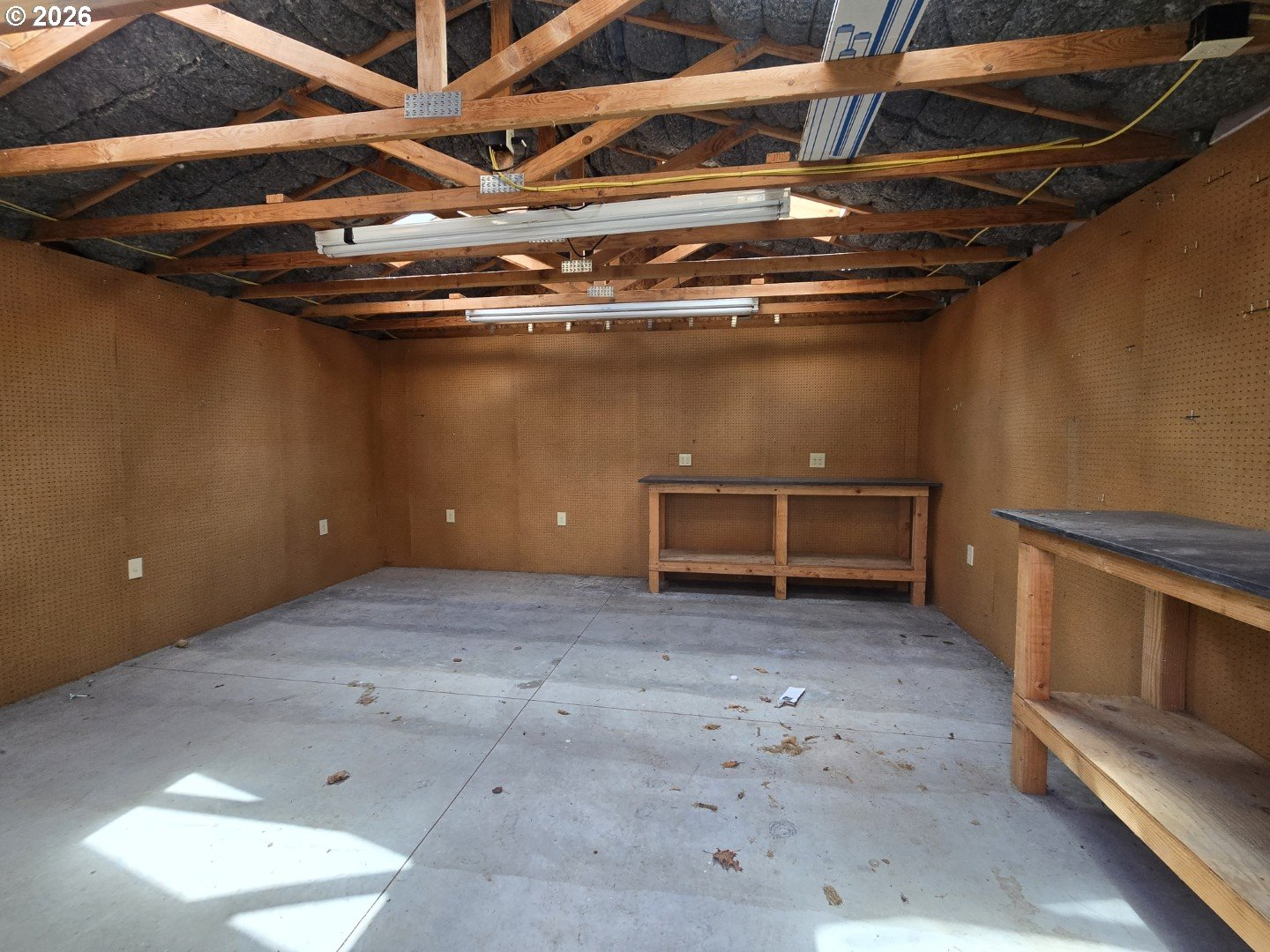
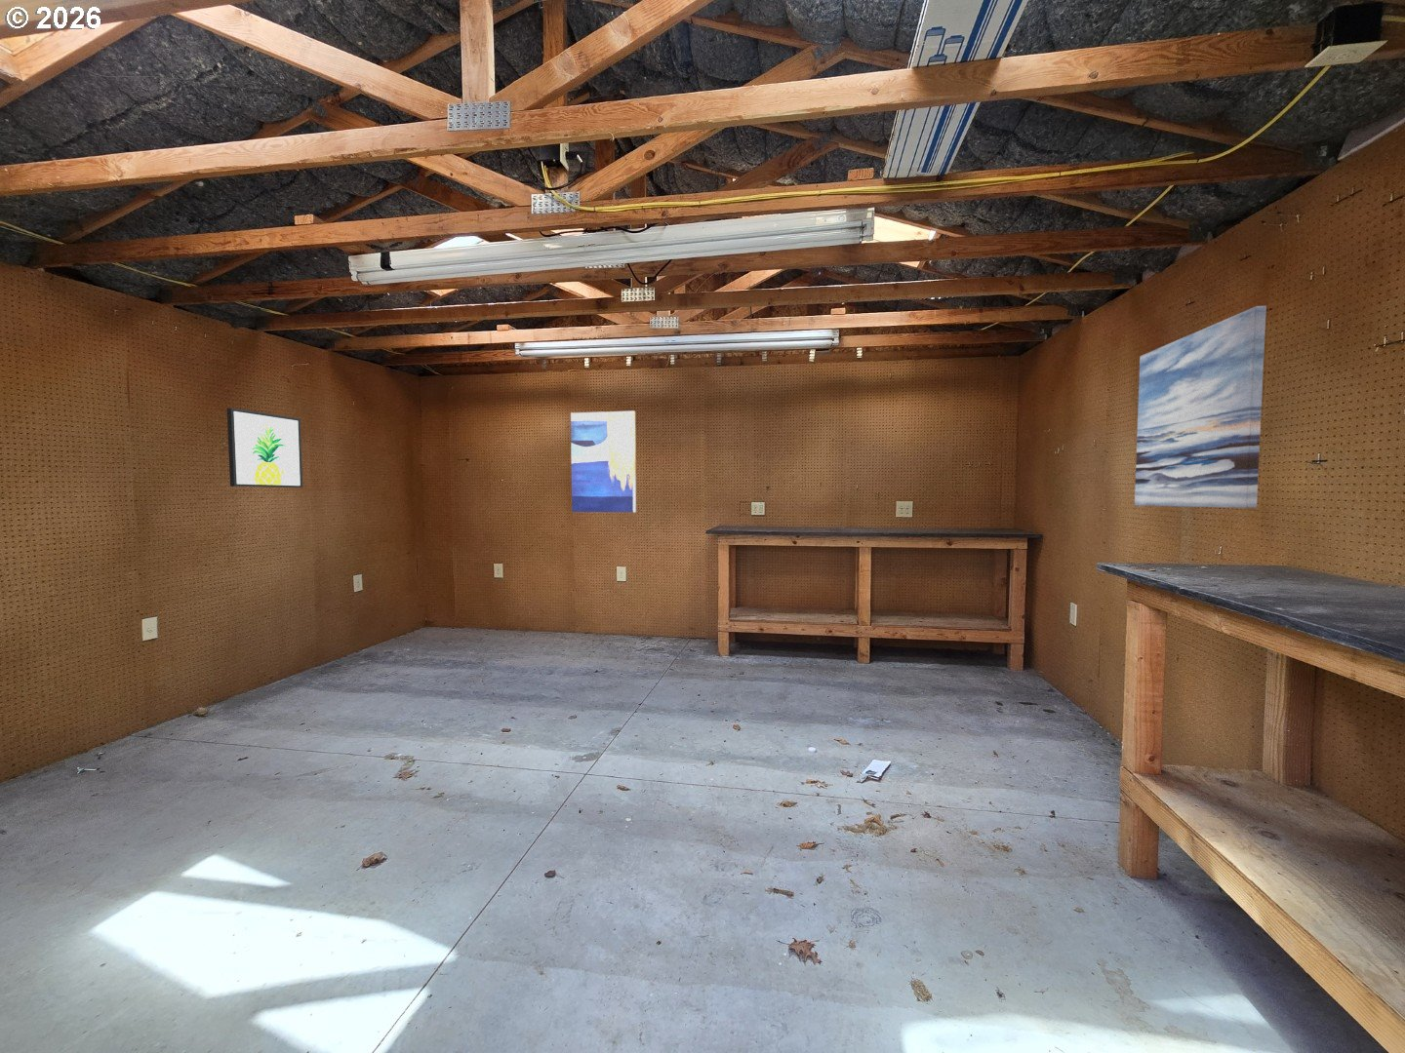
+ wall art (268, 450)
+ wall art (603, 462)
+ wall art (1189, 421)
